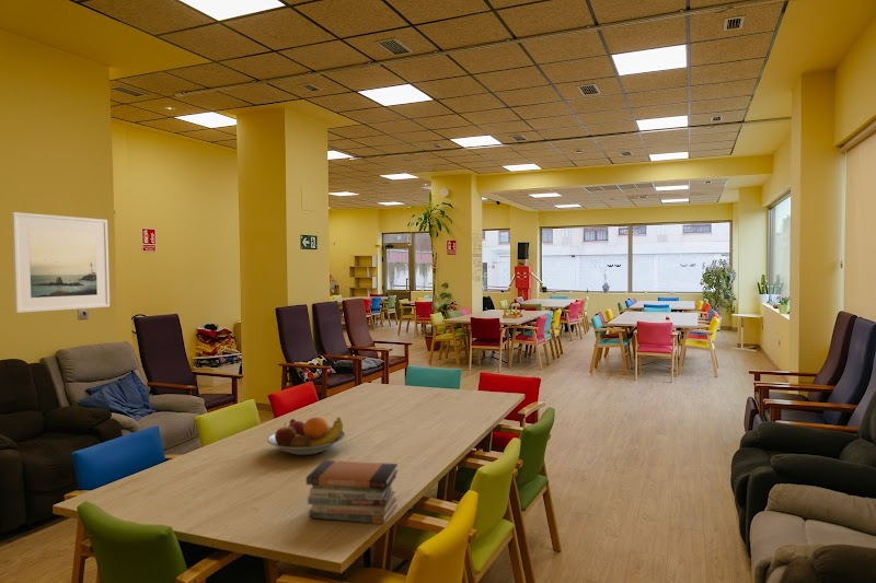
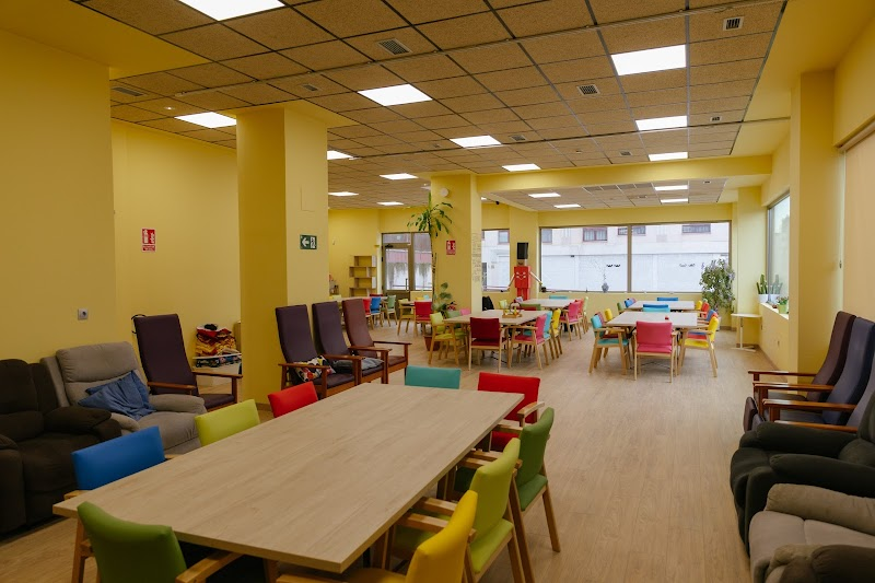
- book stack (353, 490)
- fruit bowl (307, 433)
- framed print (64, 263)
